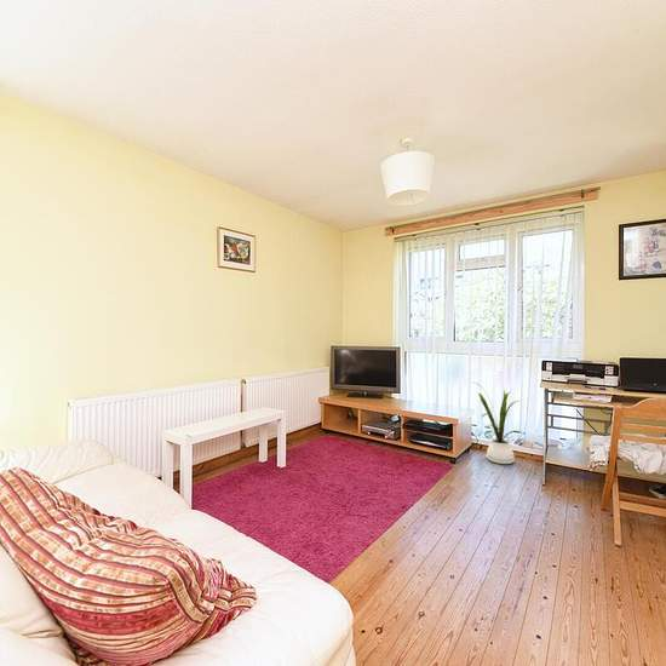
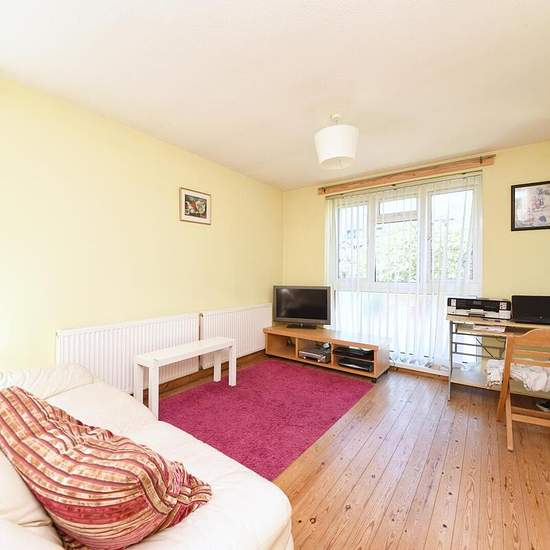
- house plant (496, 421)
